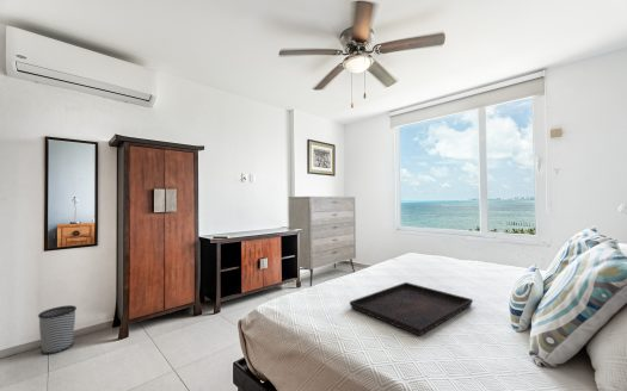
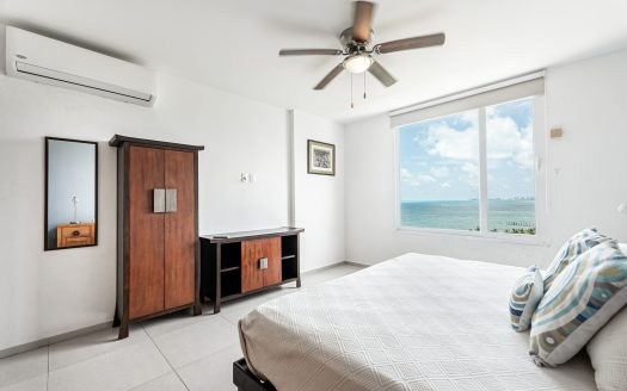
- wastebasket (57, 329)
- dresser (324, 236)
- serving tray (411, 303)
